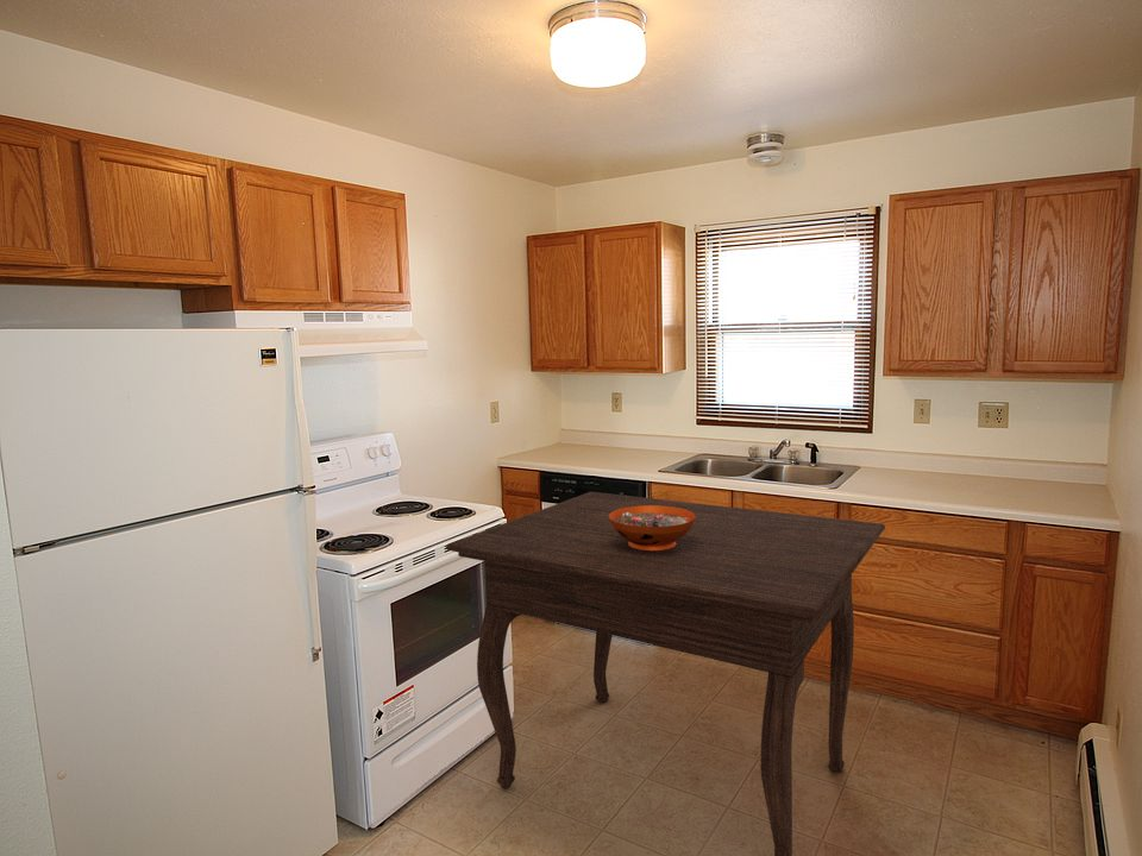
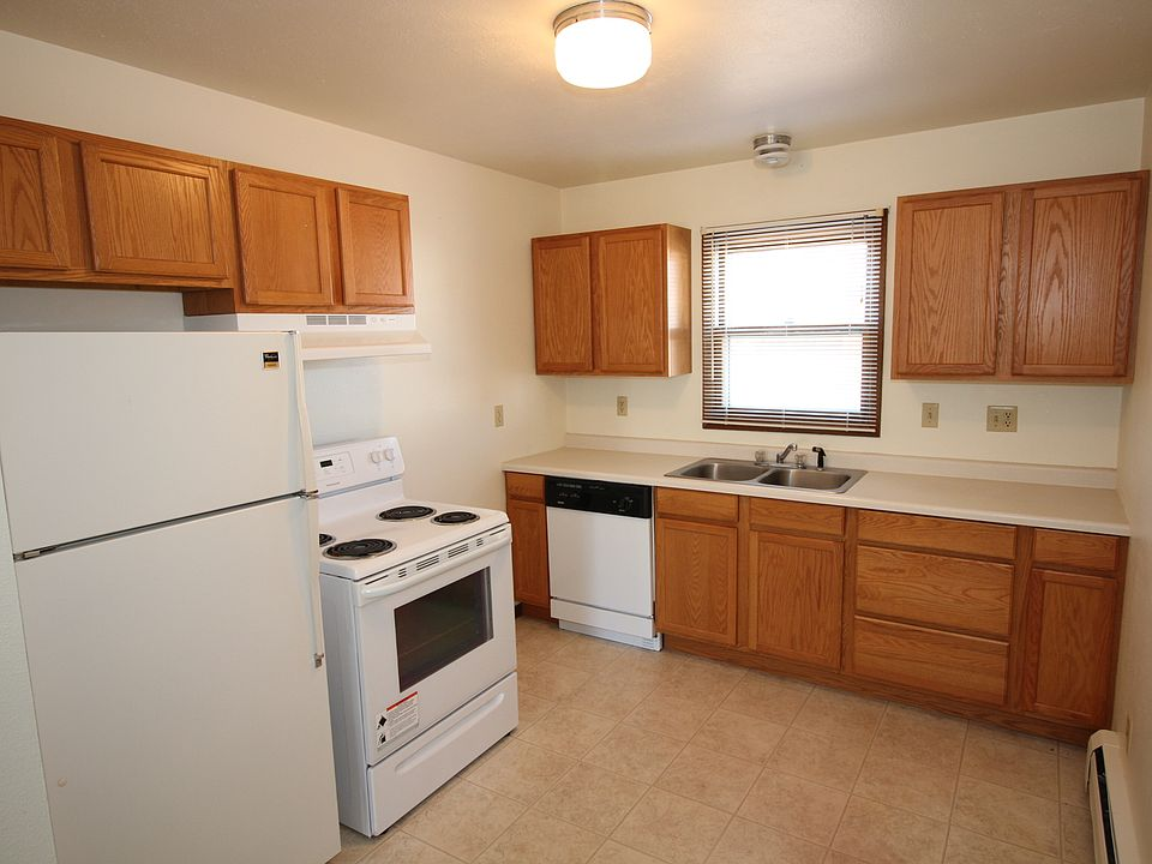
- dining table (673, 649)
- decorative bowl (652, 528)
